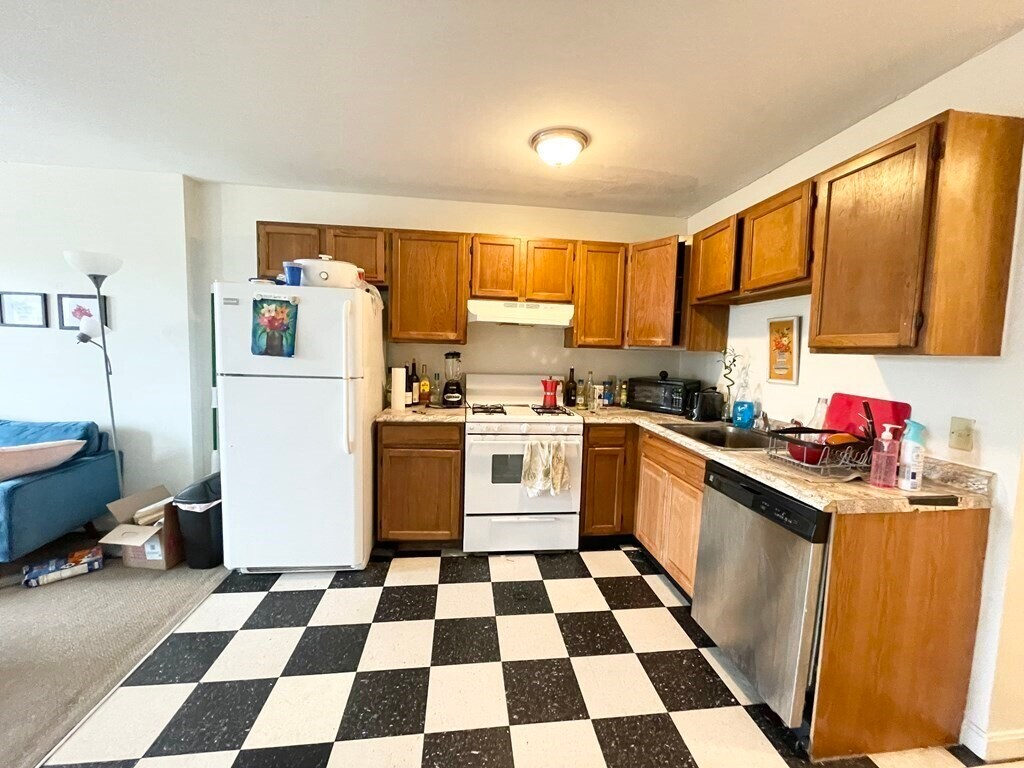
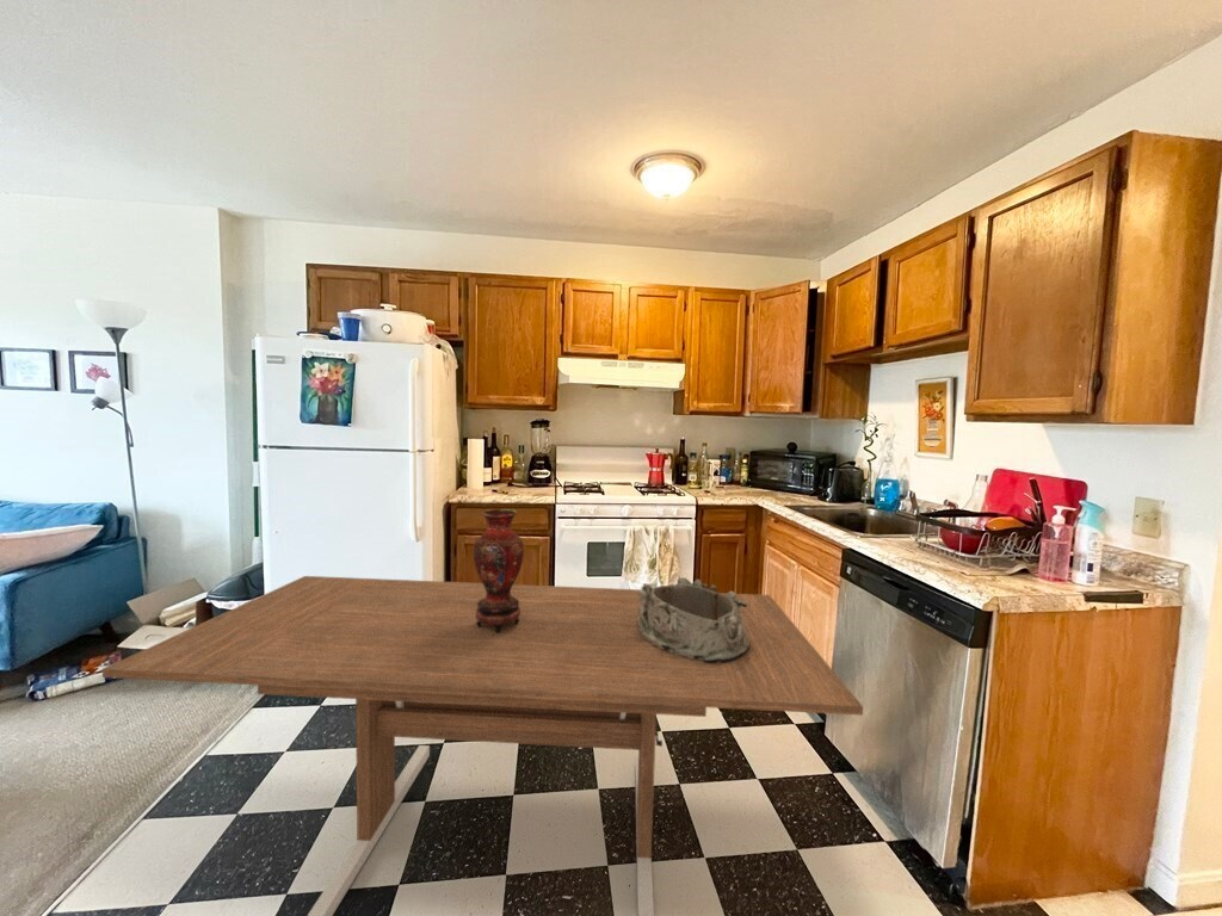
+ vase (498, 568)
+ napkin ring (691, 612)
+ dining table (507, 734)
